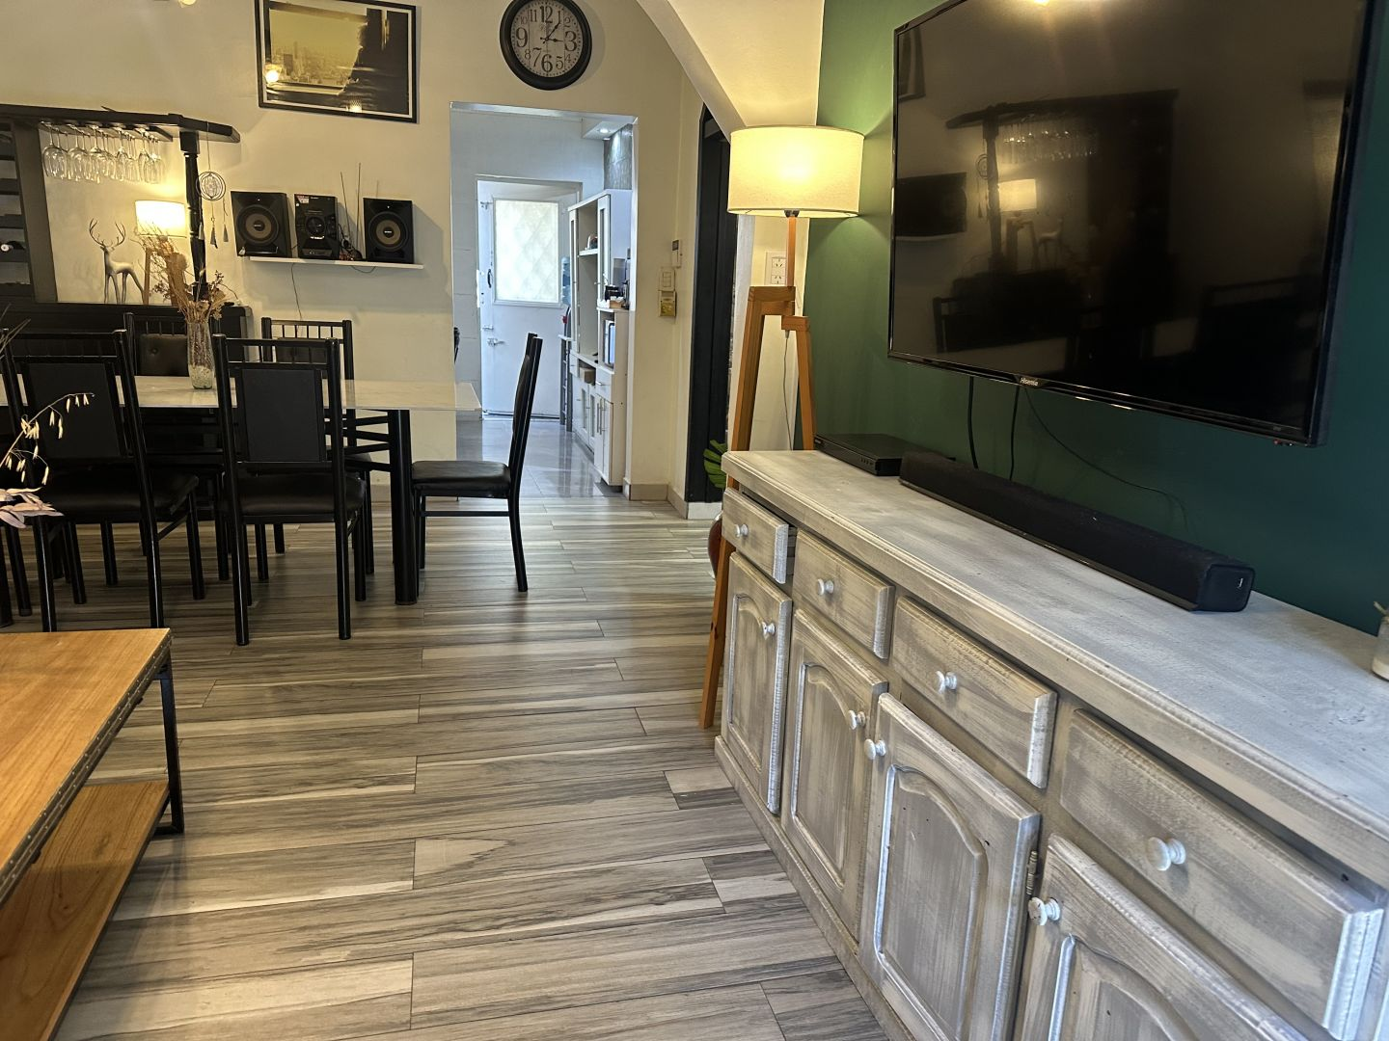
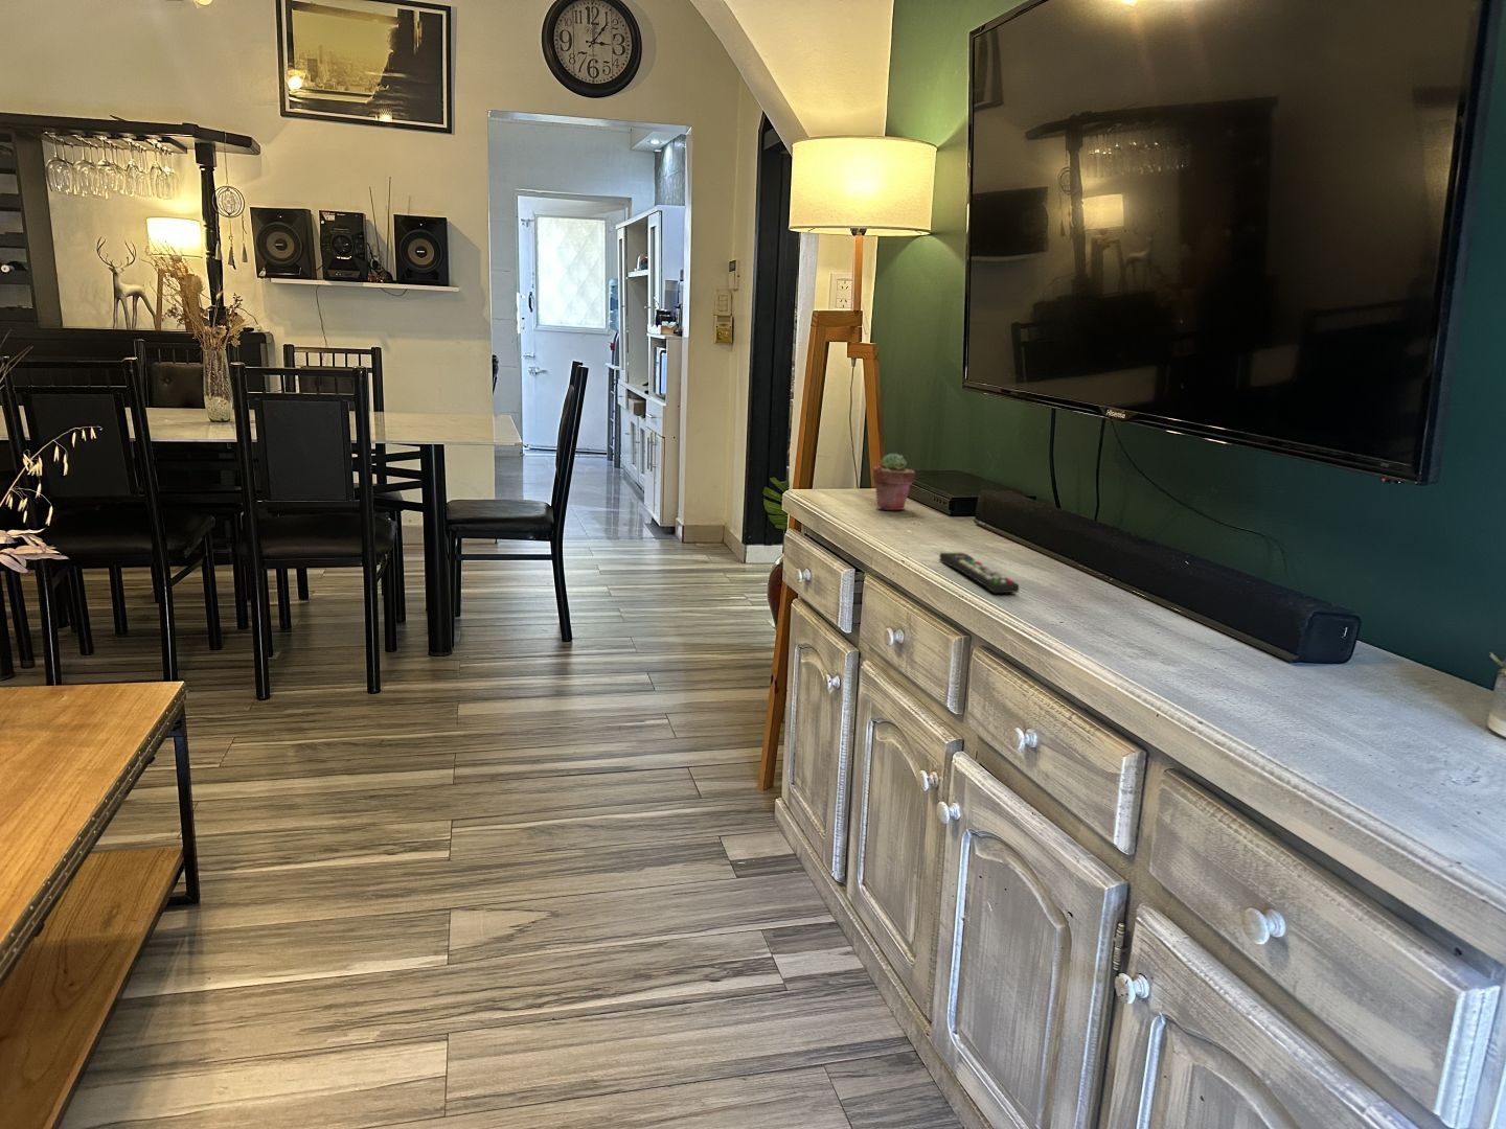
+ potted succulent (893, 480)
+ remote control (976, 569)
